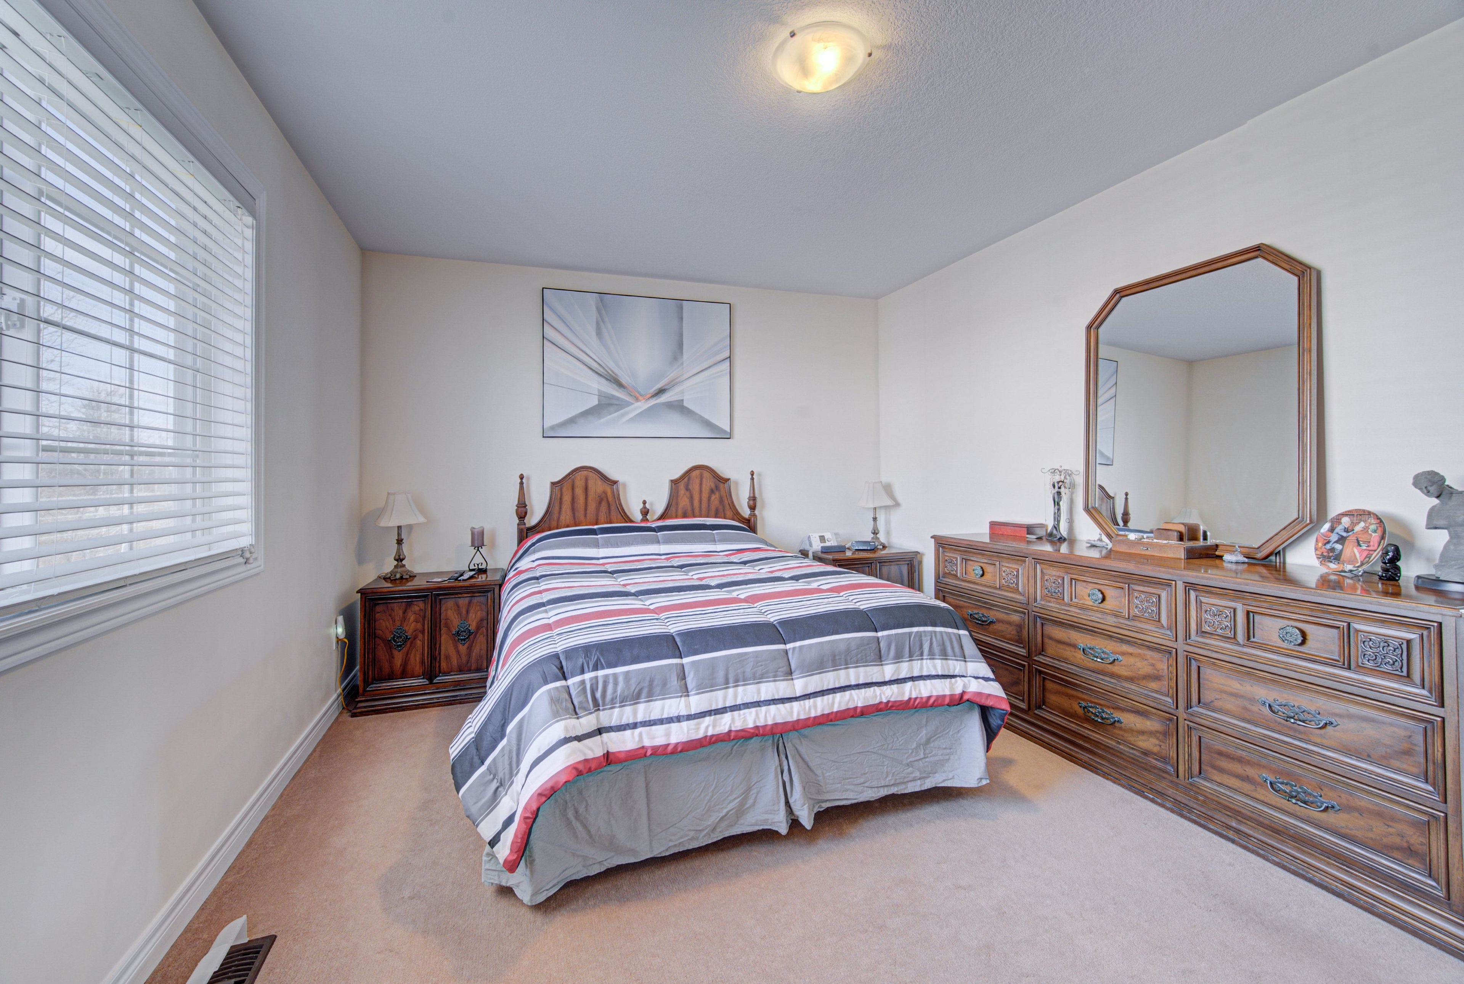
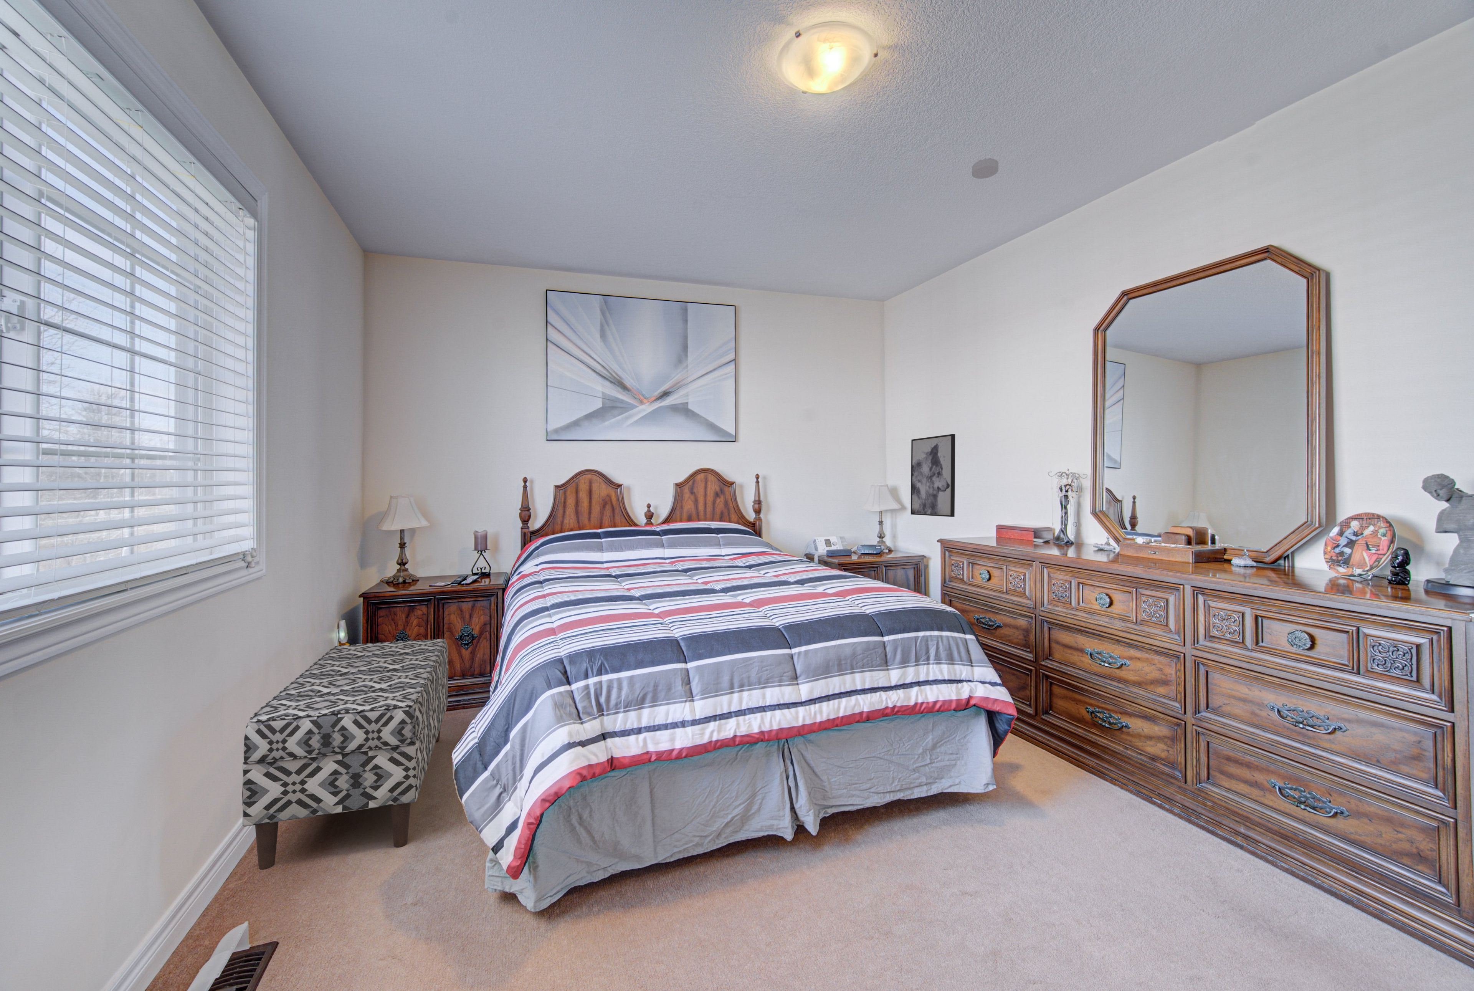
+ wall art (931, 476)
+ bench (368, 730)
+ smoke detector (985, 166)
